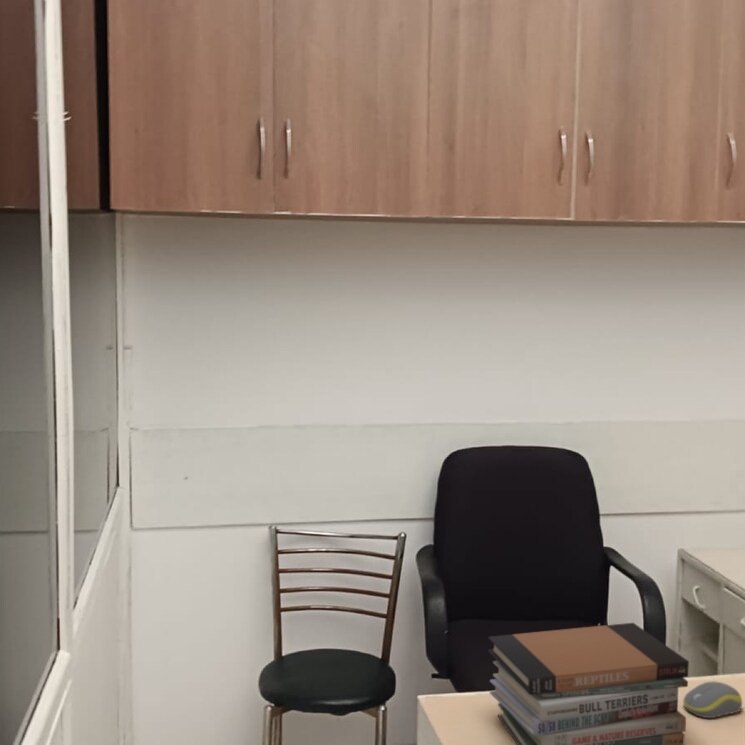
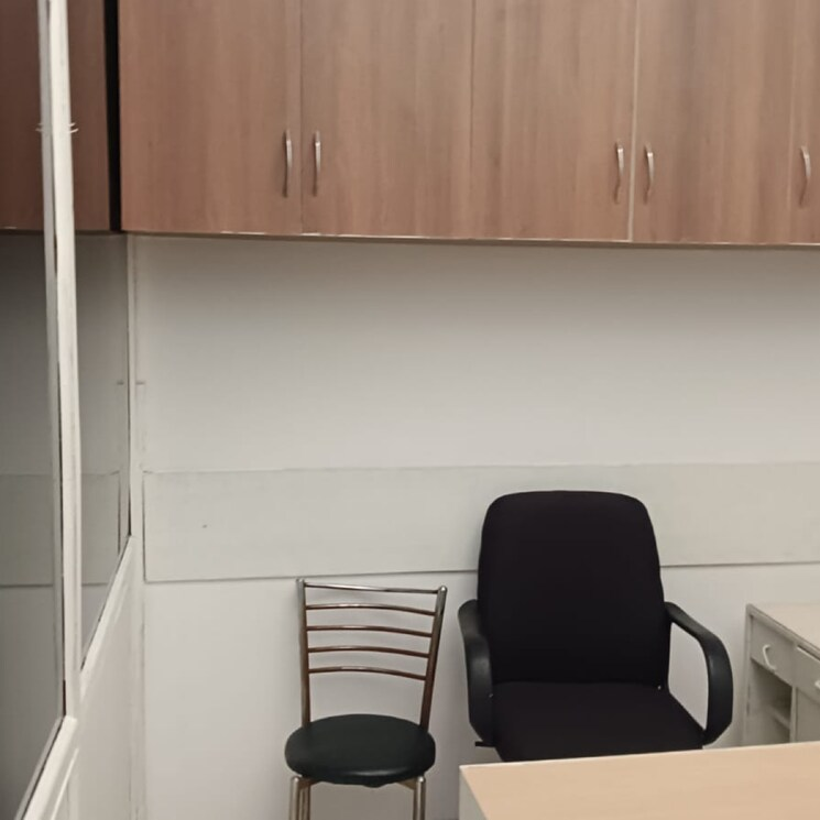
- computer mouse (713, 697)
- book stack (584, 690)
